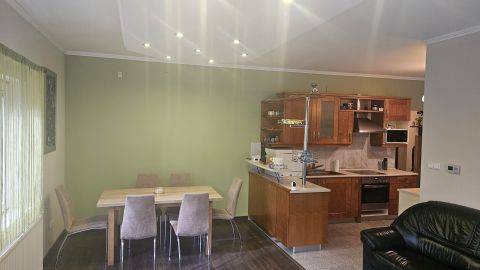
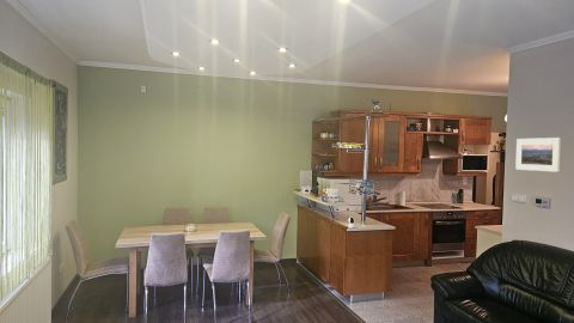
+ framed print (536, 154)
